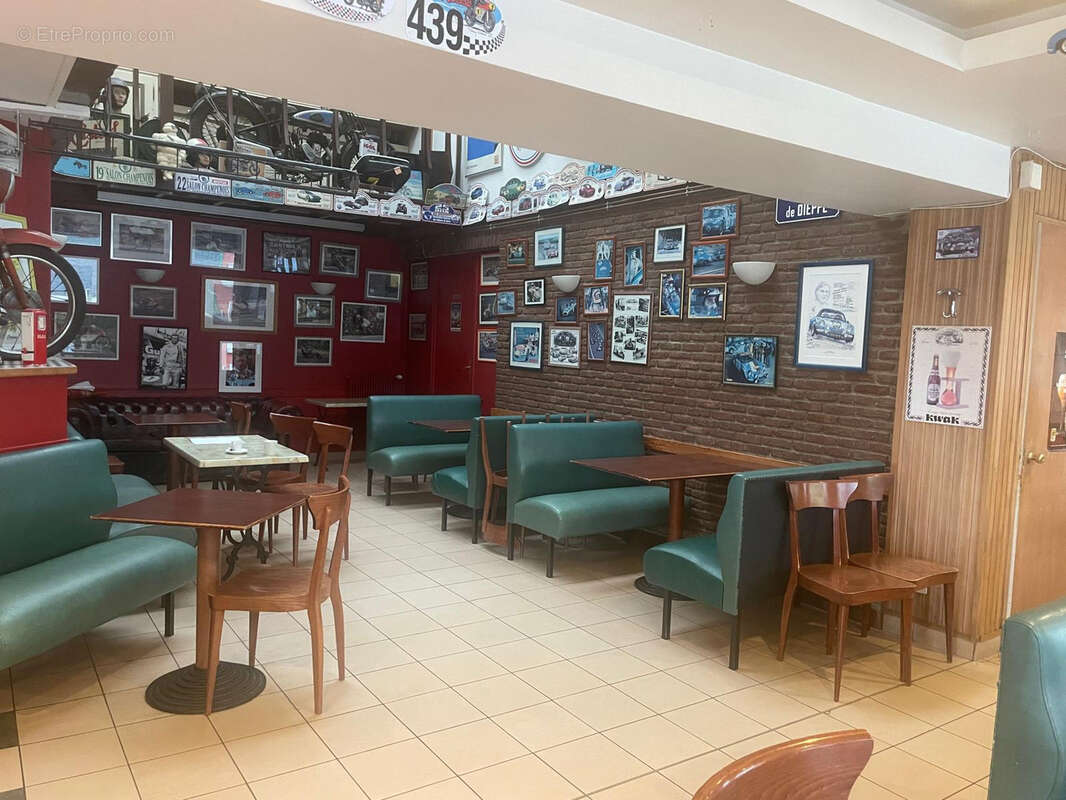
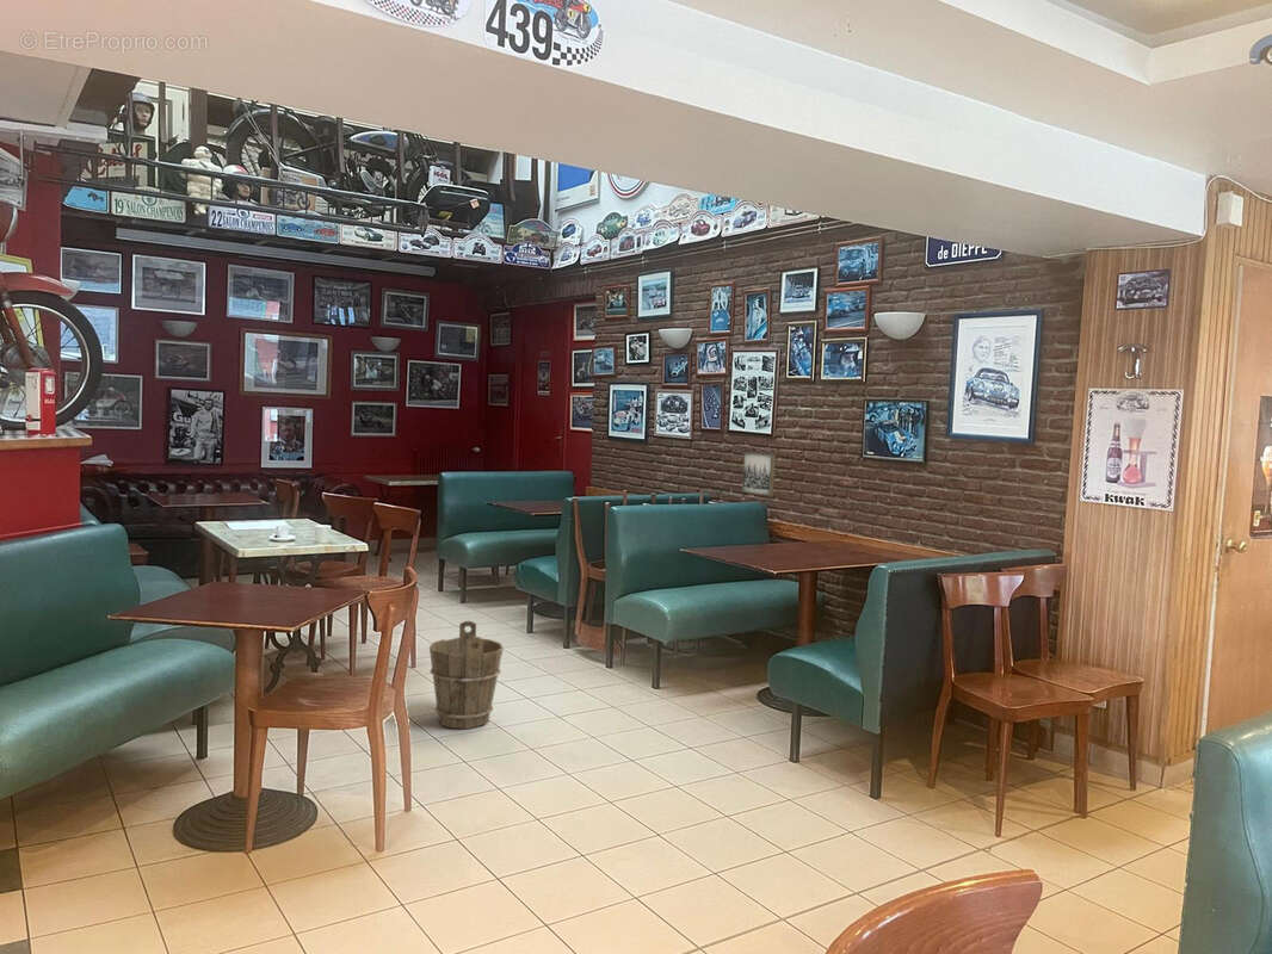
+ wall art (758, 473)
+ bucket (464, 674)
